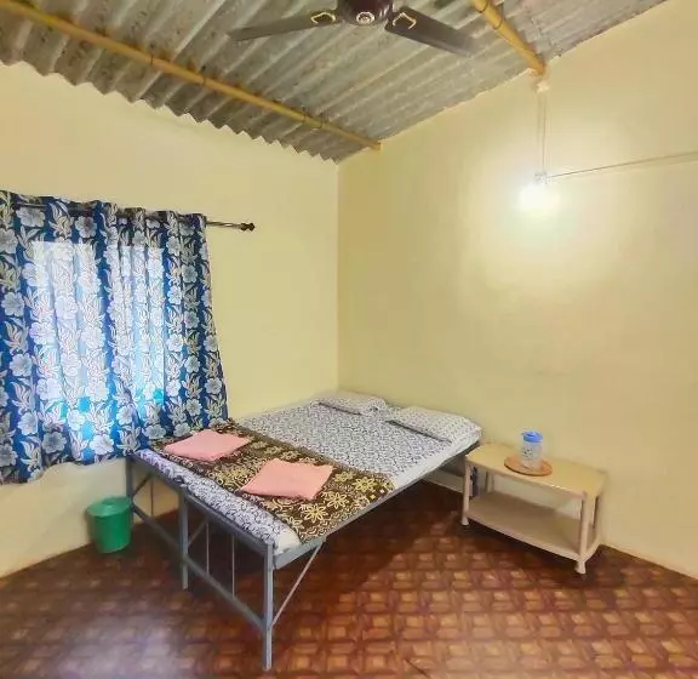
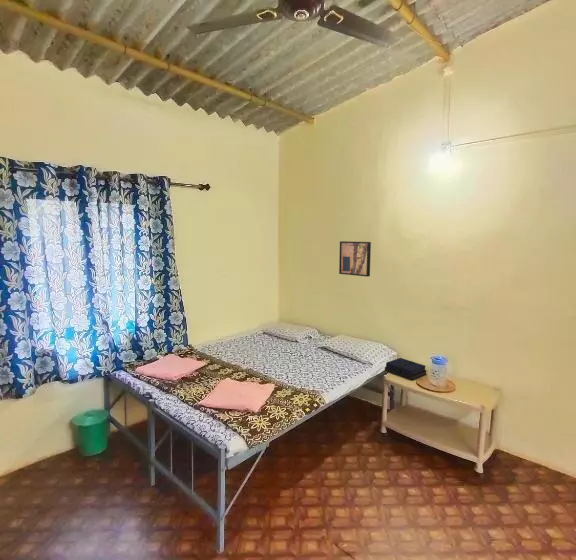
+ wall art (354, 258)
+ book (405, 368)
